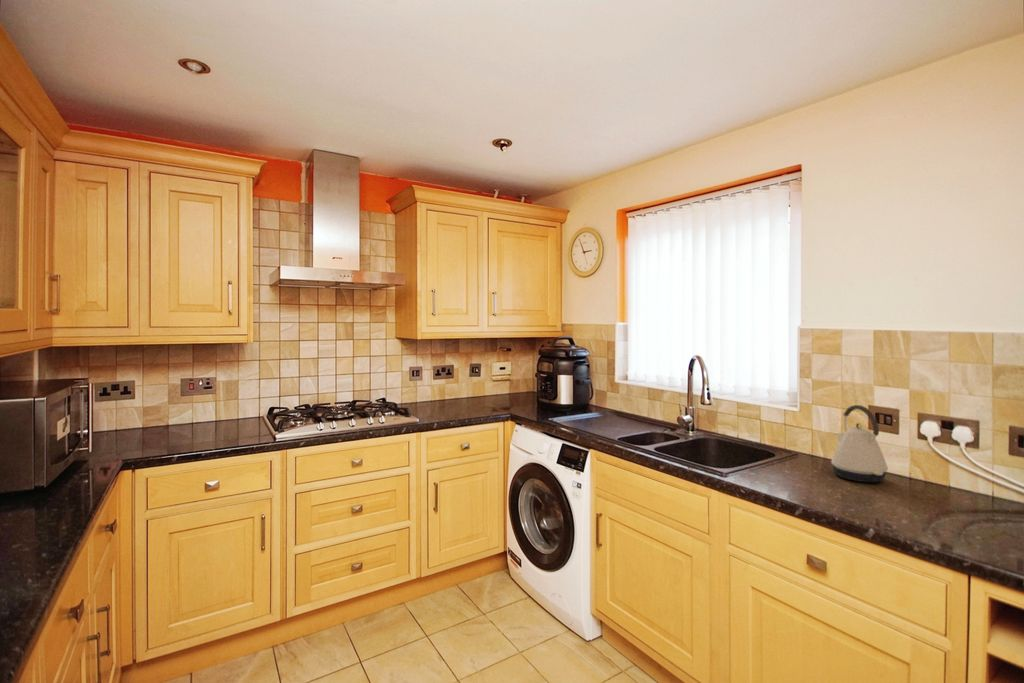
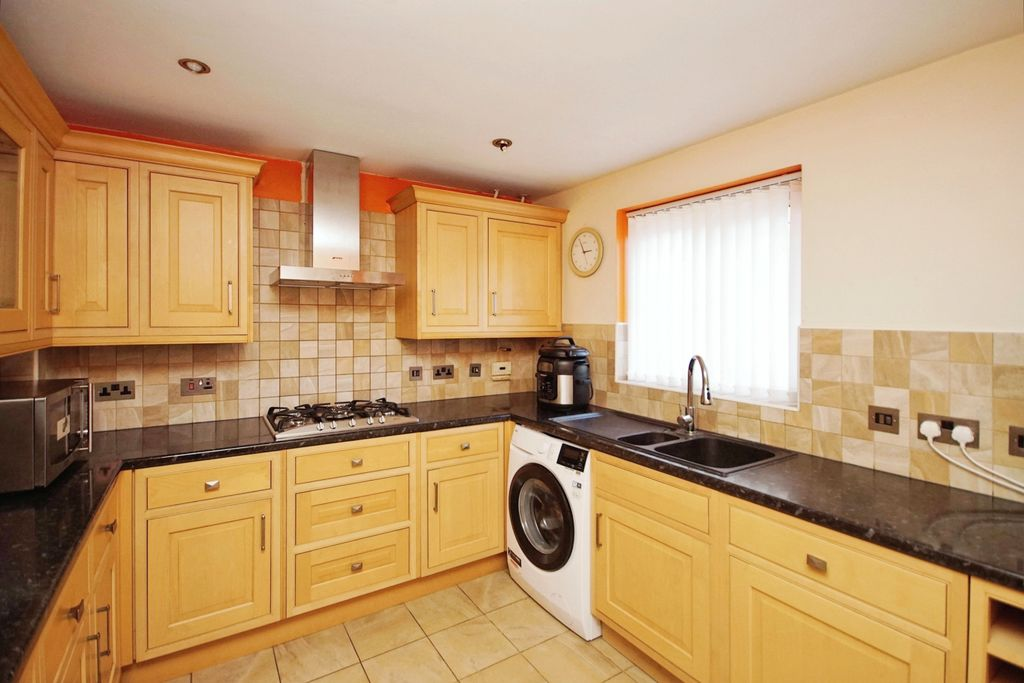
- kettle (857, 441)
